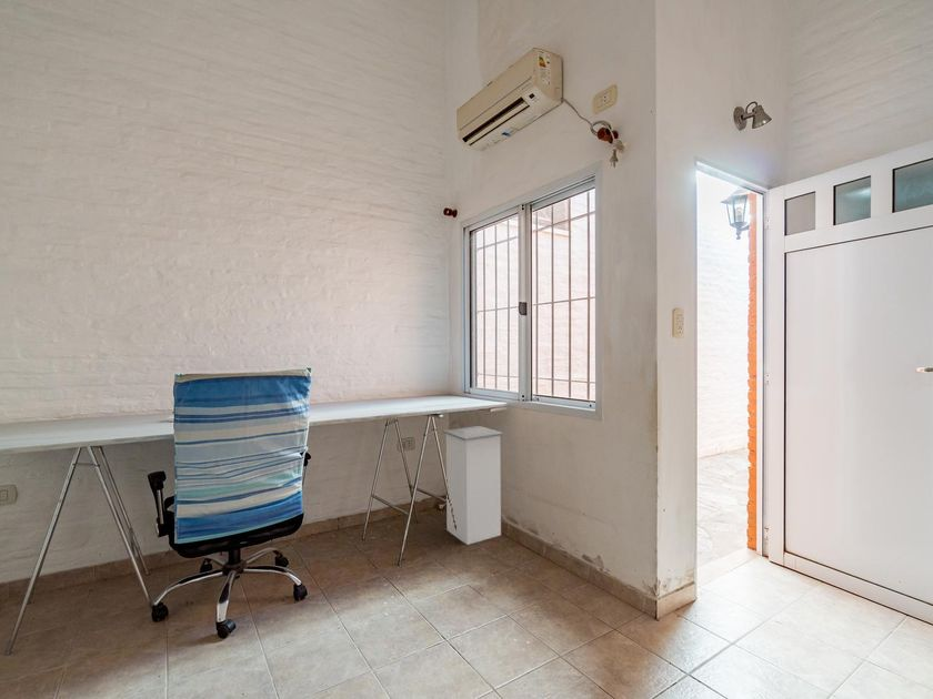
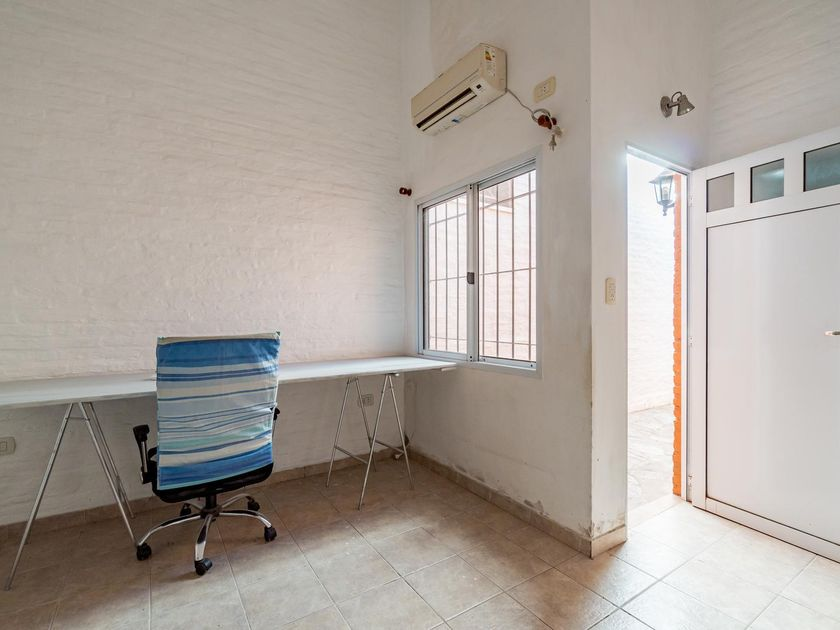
- trash can (473, 480)
